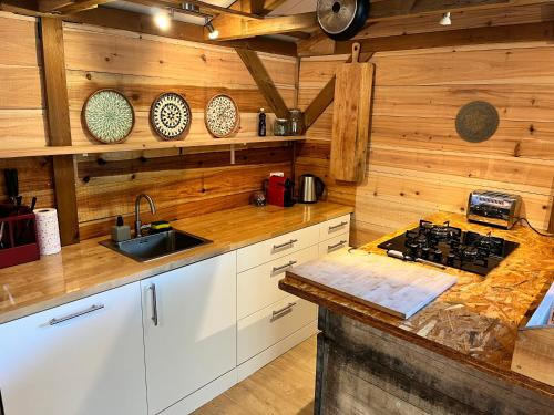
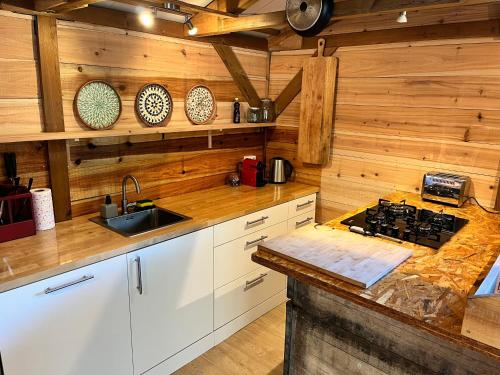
- decorative plate (475, 122)
